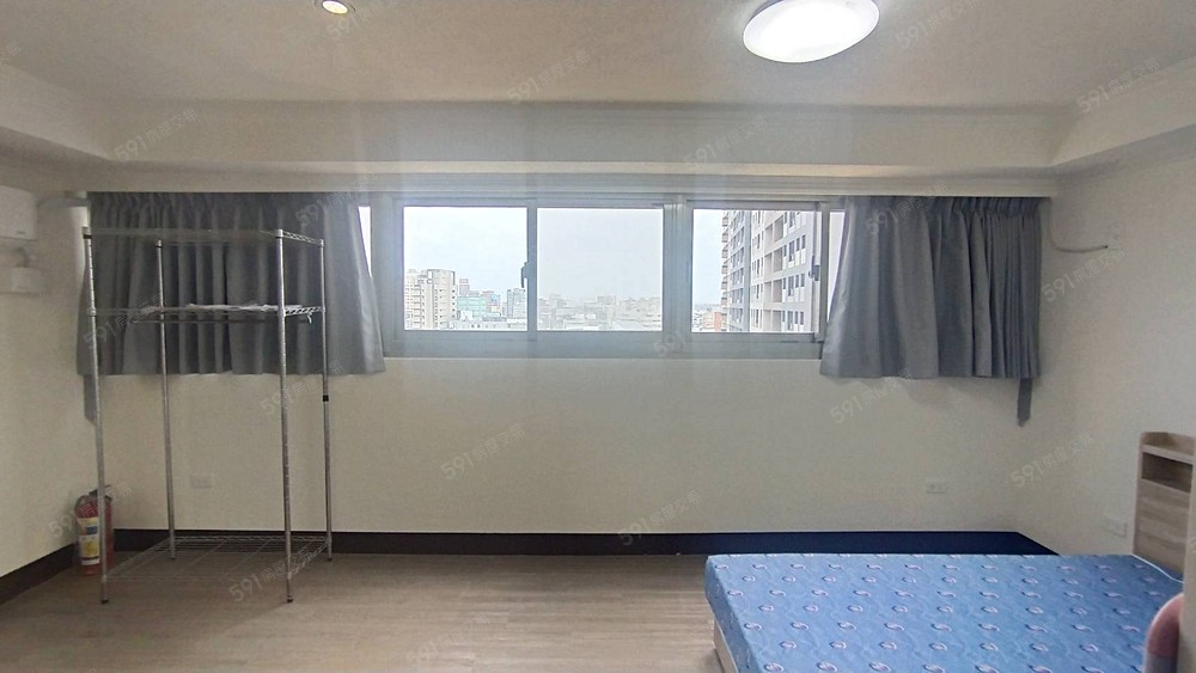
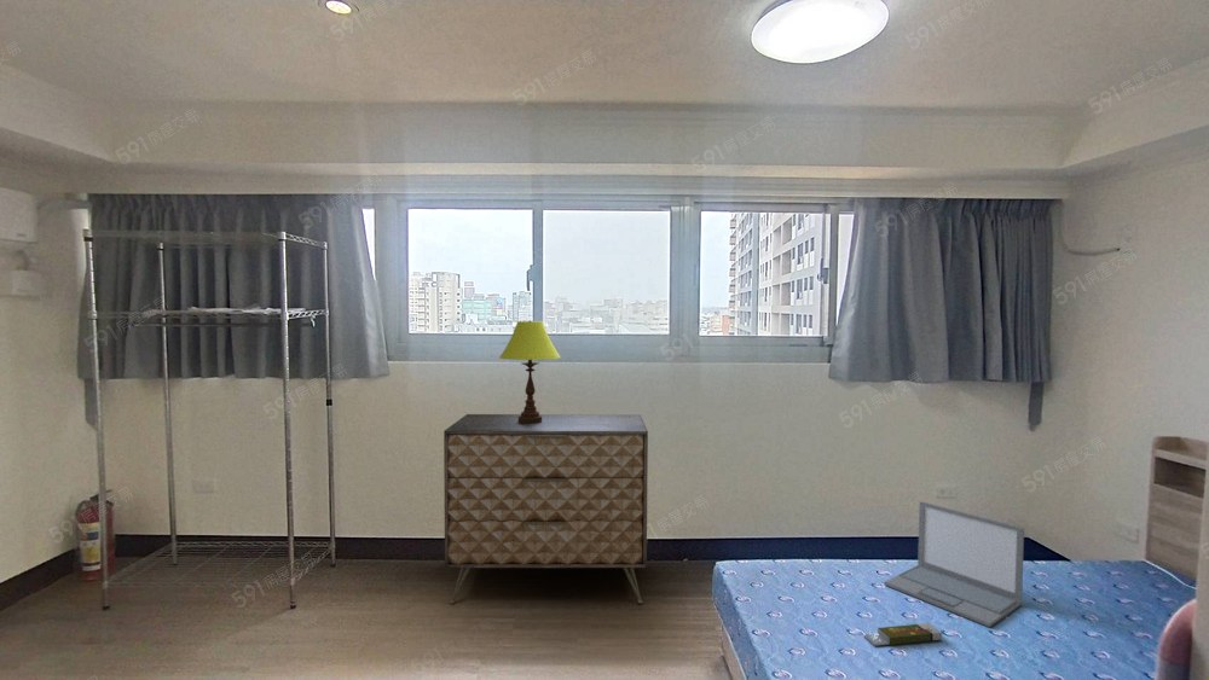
+ matchbox (902, 633)
+ laptop (951, 557)
+ dresser (549, 502)
+ table lamp (530, 371)
